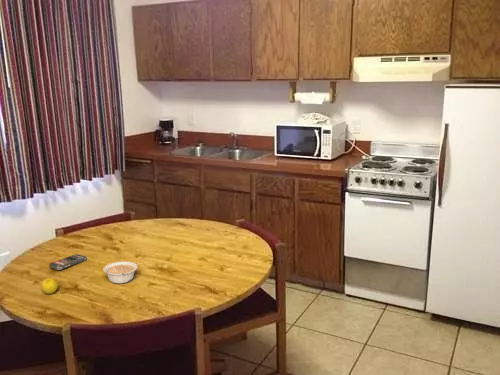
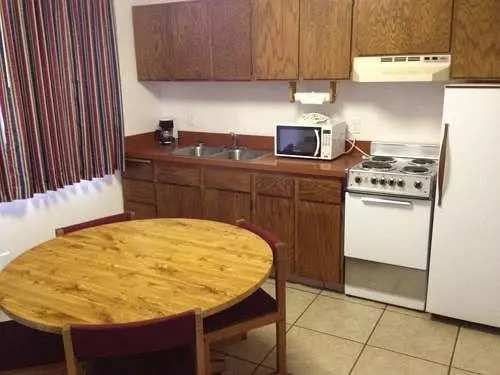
- fruit (49, 285)
- legume (121, 272)
- smartphone (68, 261)
